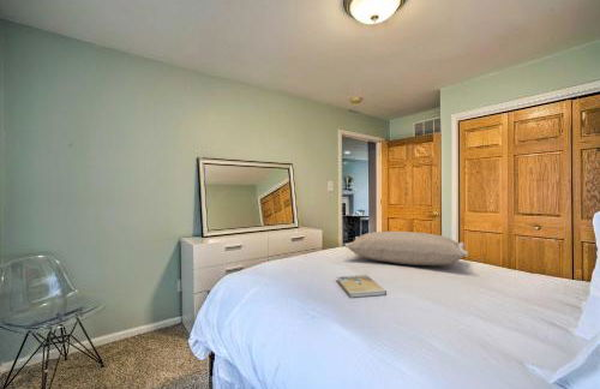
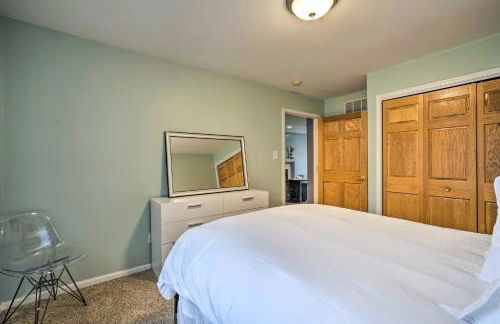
- pillow (403, 246)
- book (359, 285)
